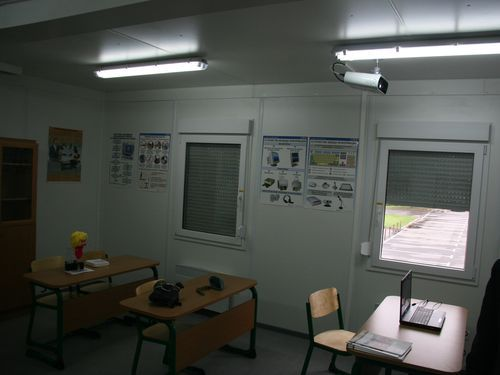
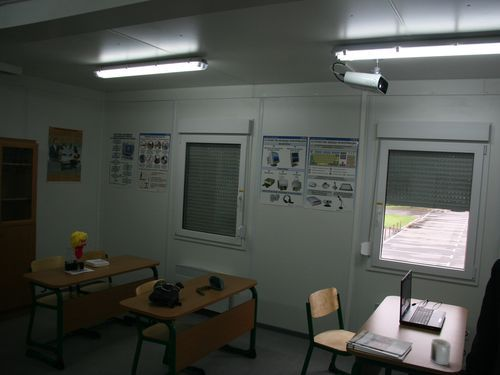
+ mug (440, 352)
